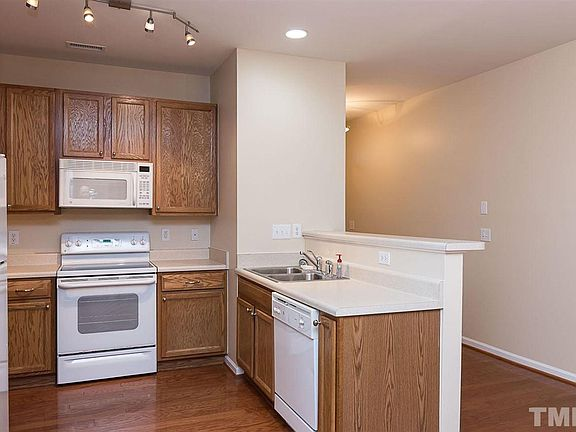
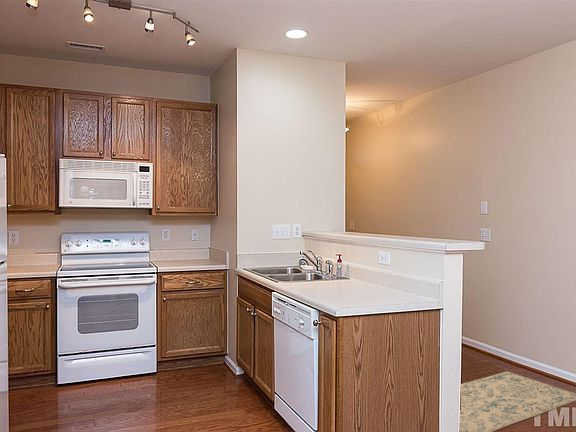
+ rug (491, 399)
